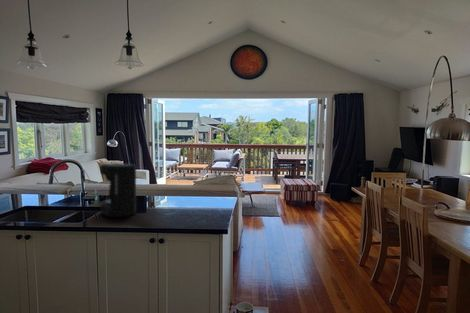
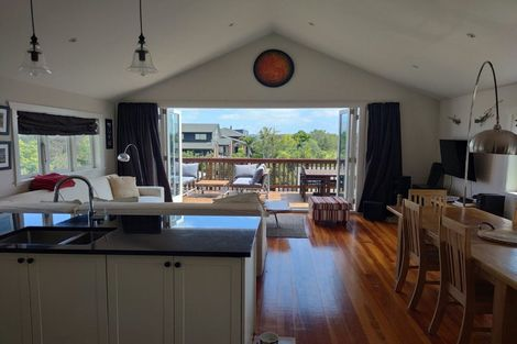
- coffee maker (117, 189)
